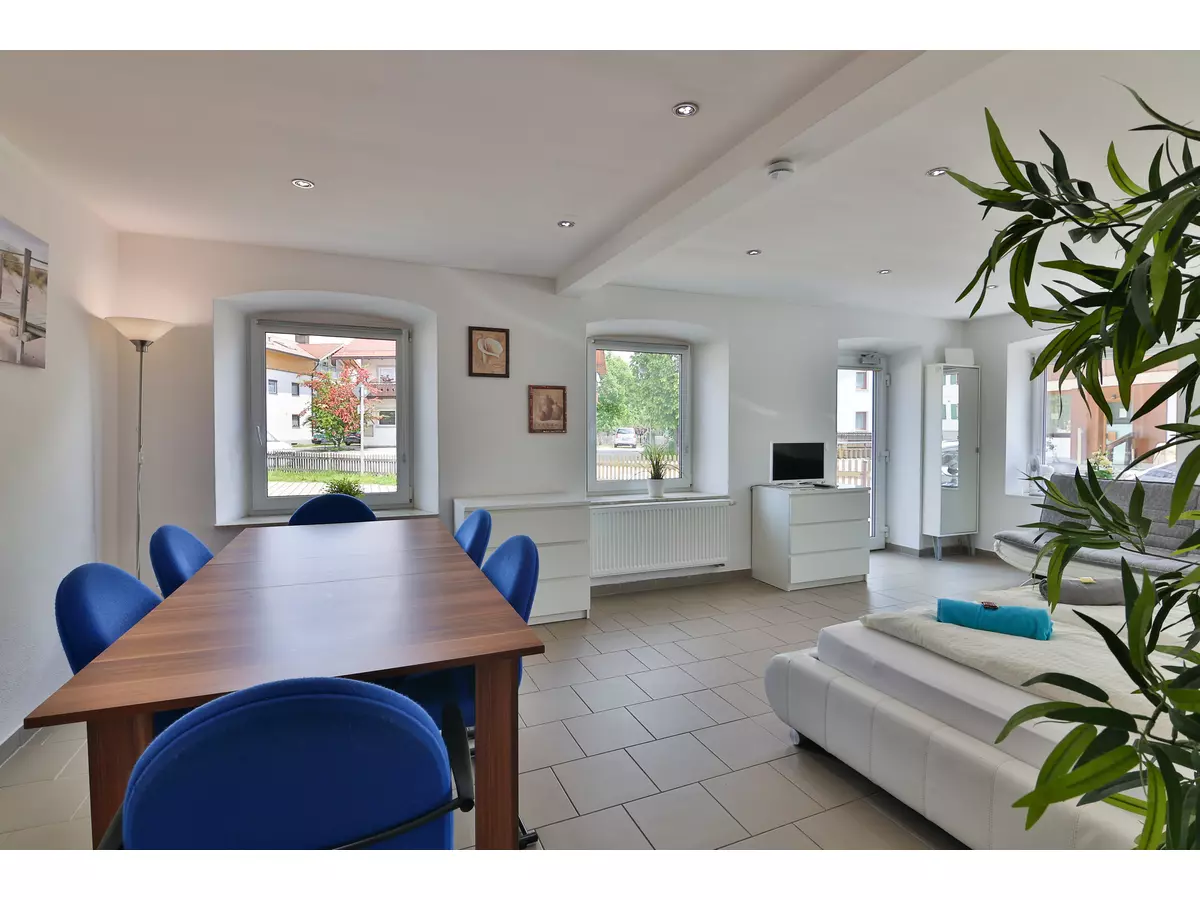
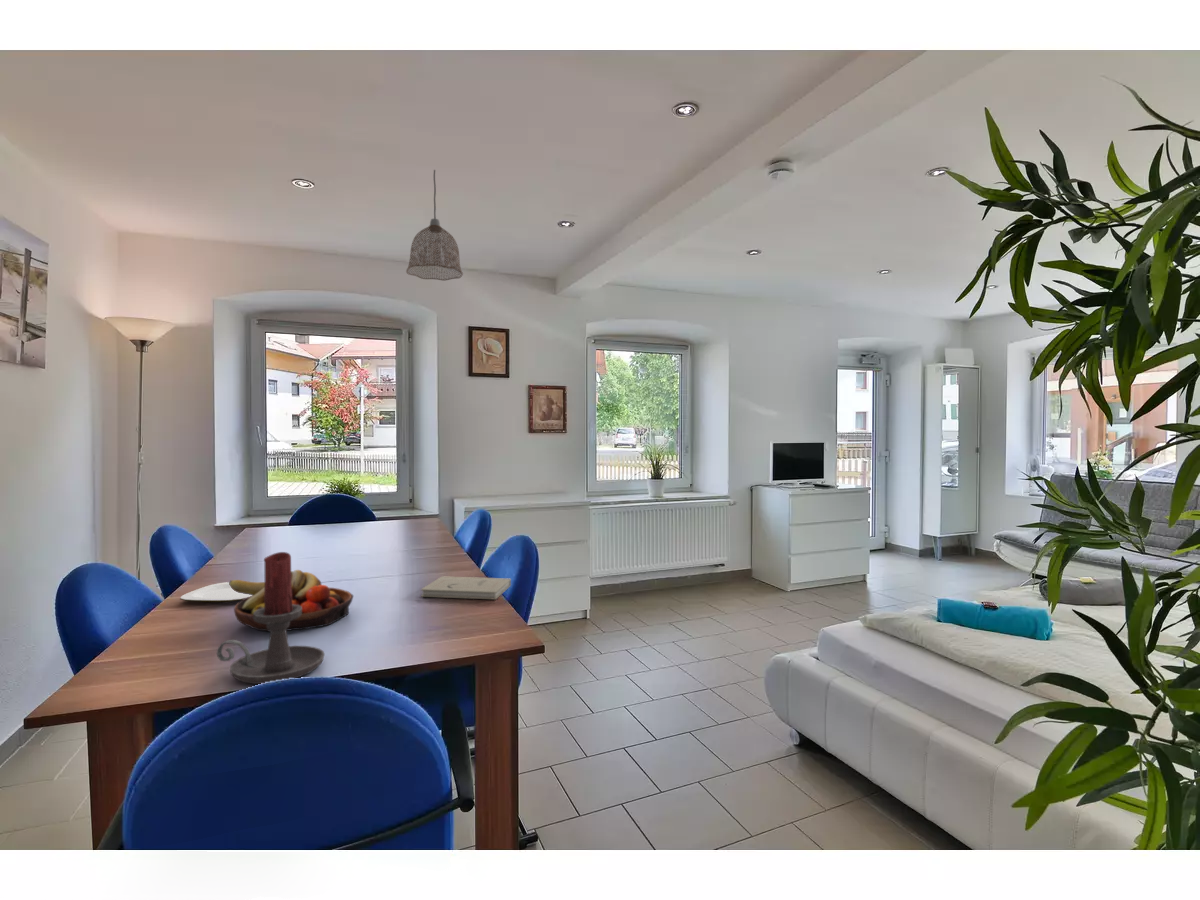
+ plate (229, 592)
+ candle holder (266, 611)
+ pendant lamp (434, 222)
+ fruit bowl (294, 596)
+ book (467, 587)
